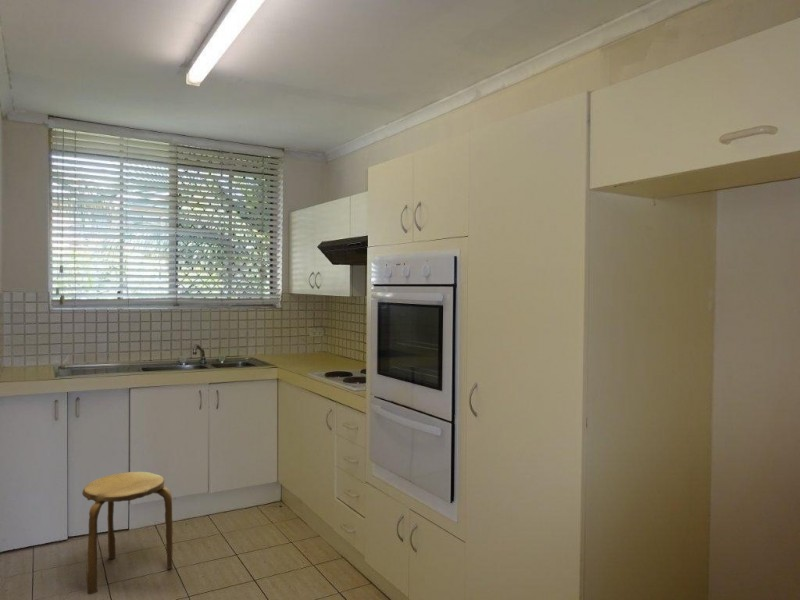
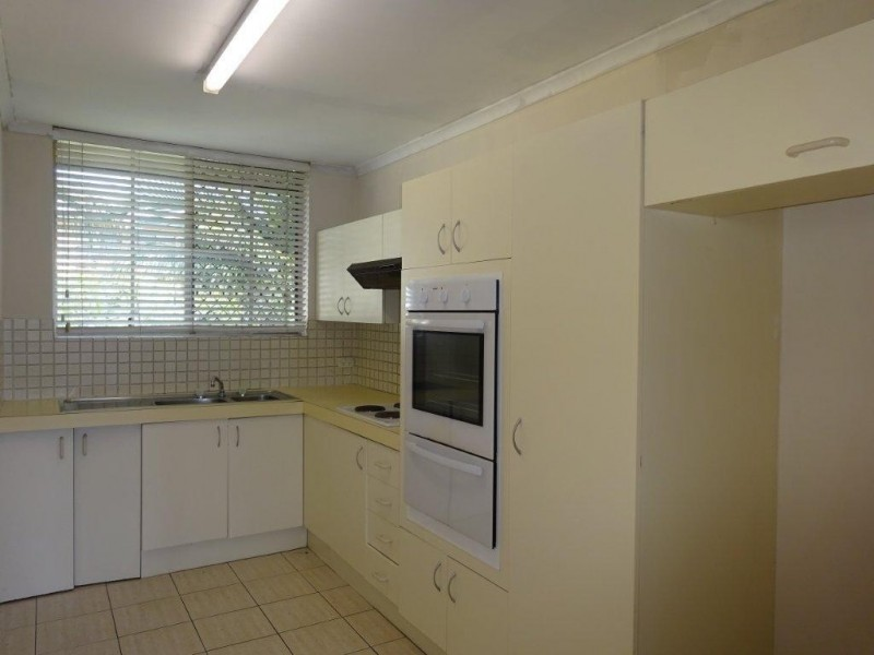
- stool (113, 528)
